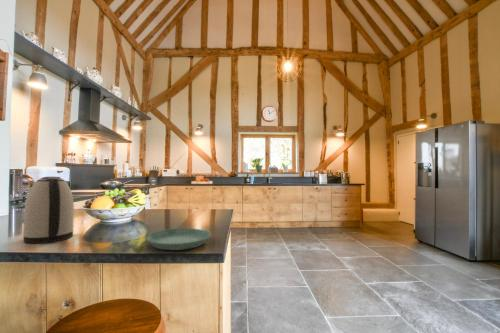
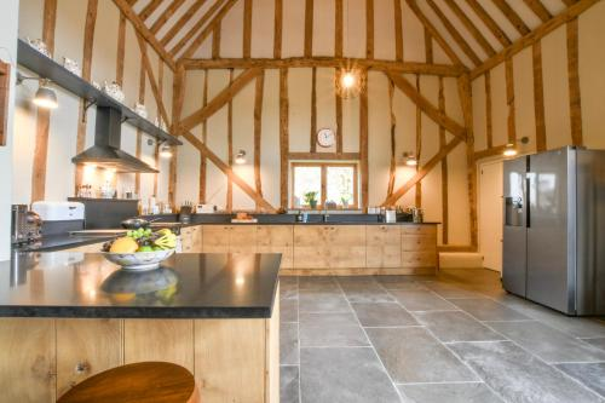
- kettle (51, 208)
- saucer (179, 238)
